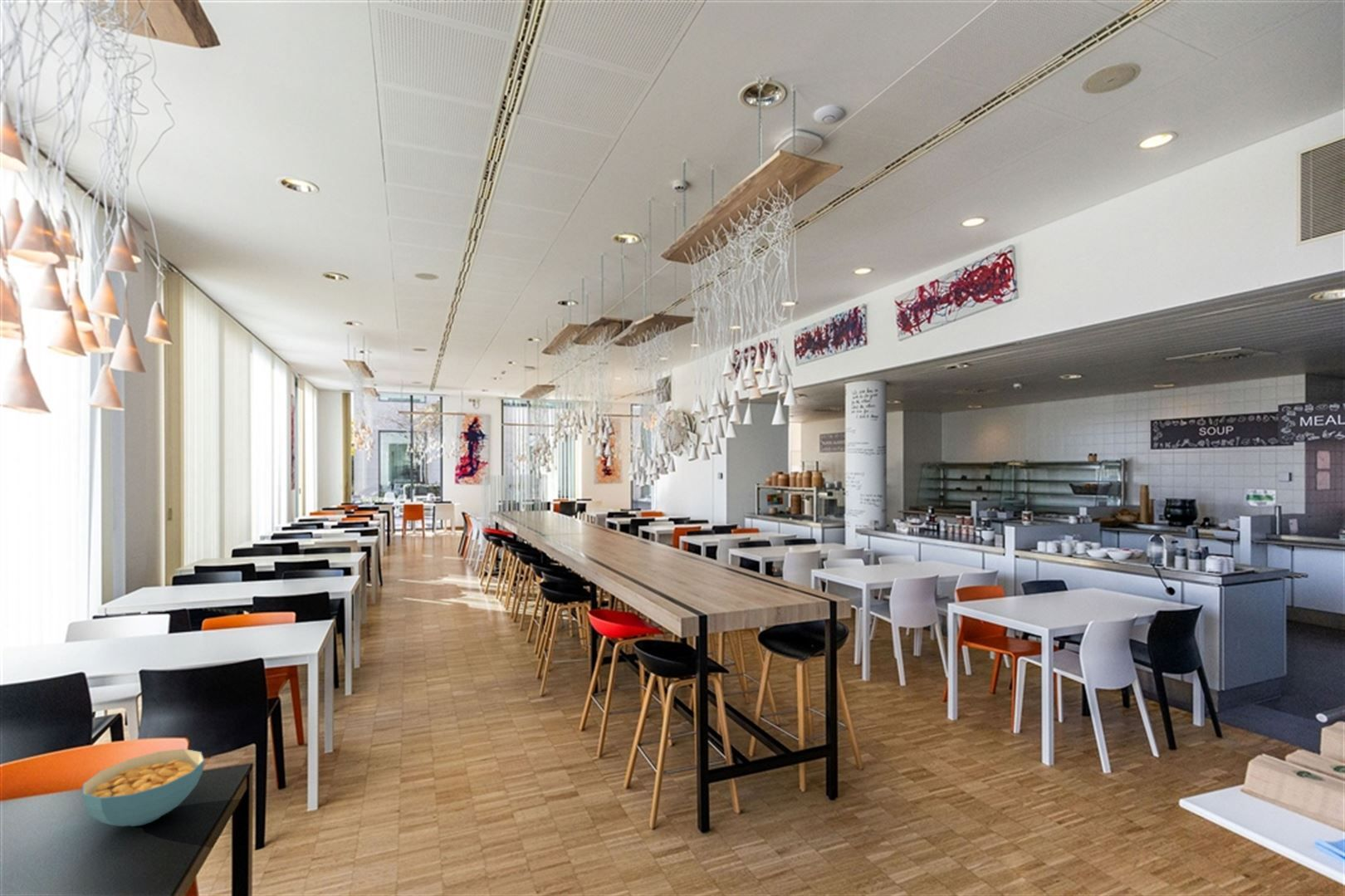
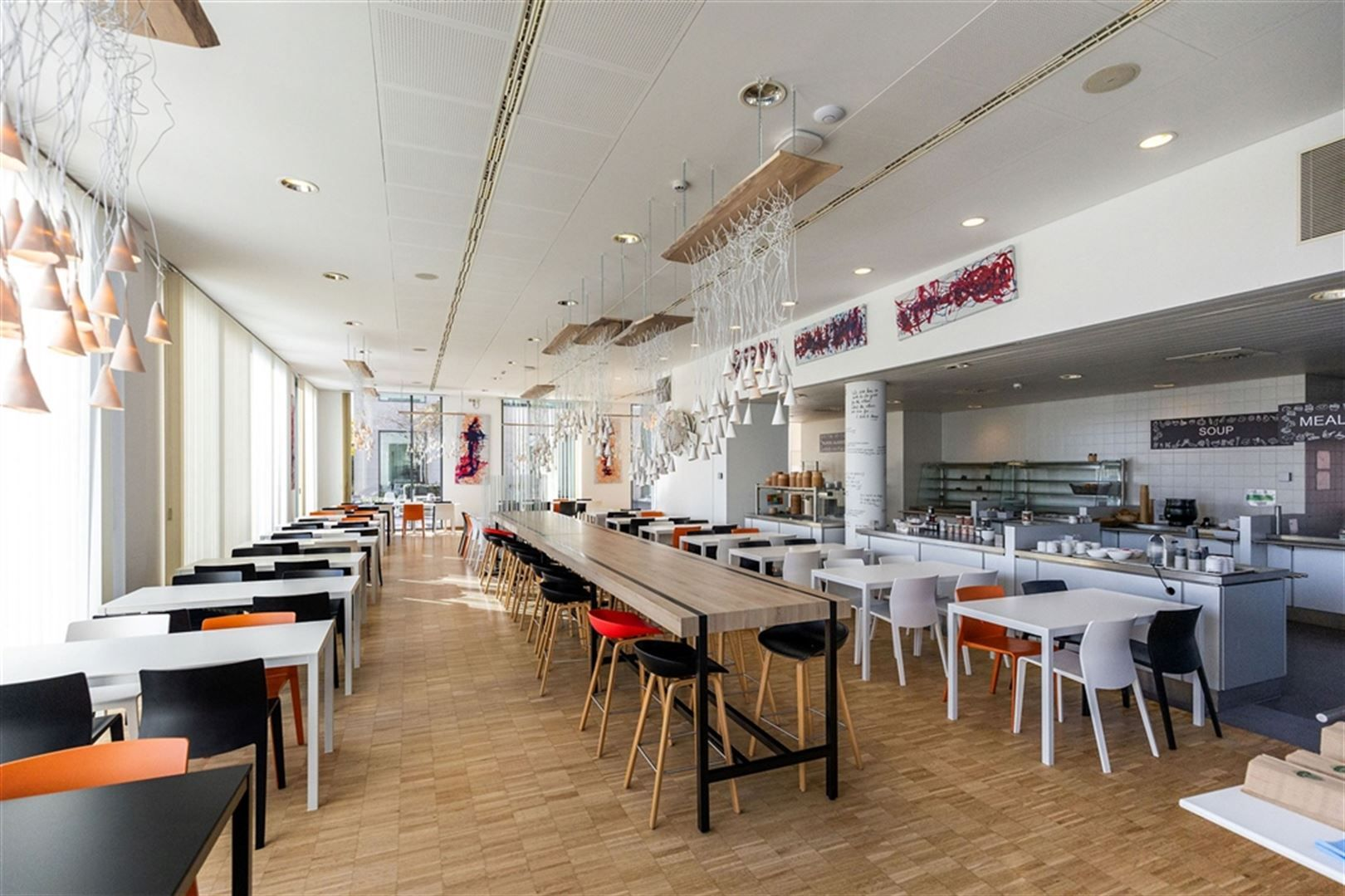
- cereal bowl (145, 794)
